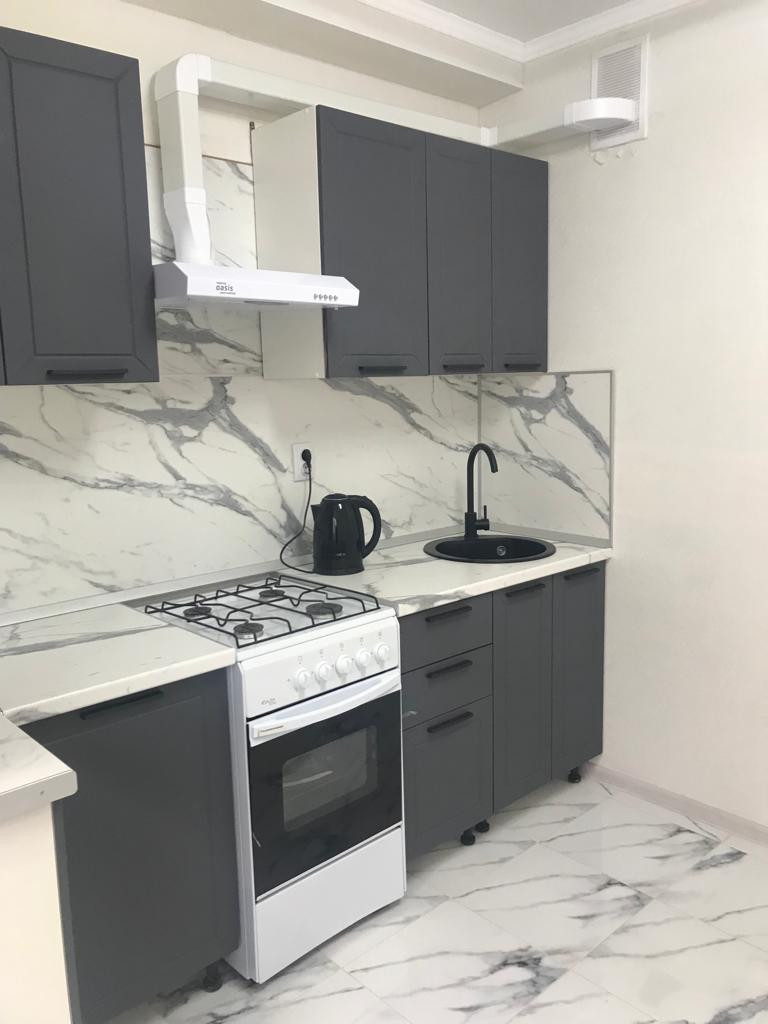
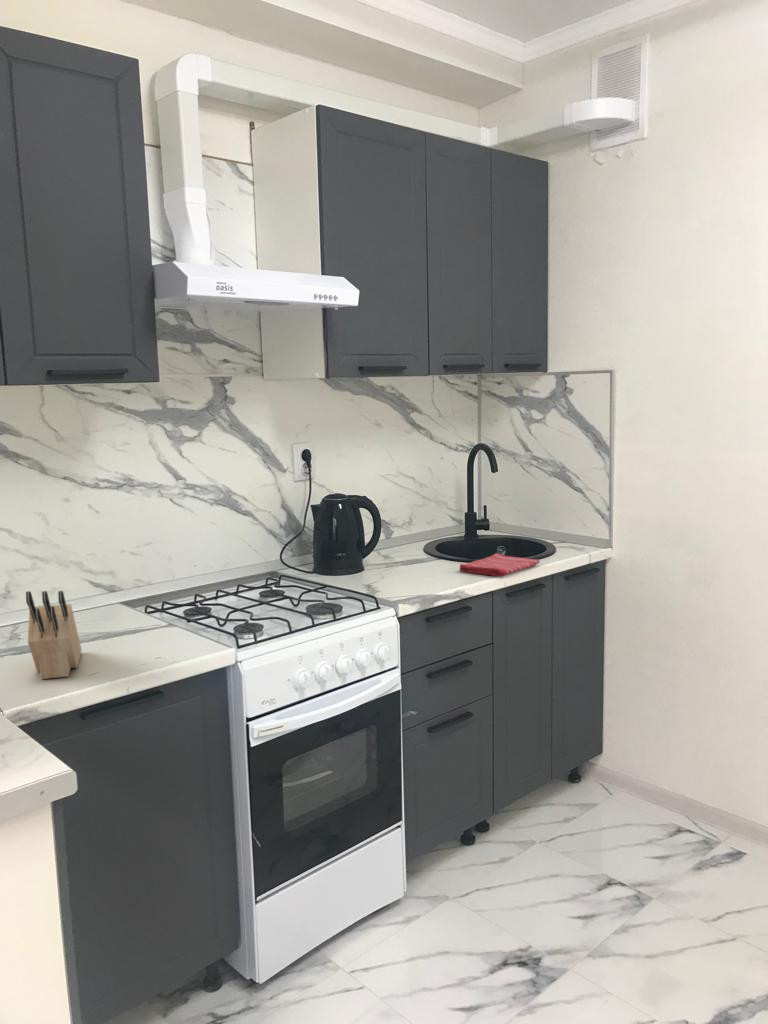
+ dish towel (499, 564)
+ knife block (53, 625)
